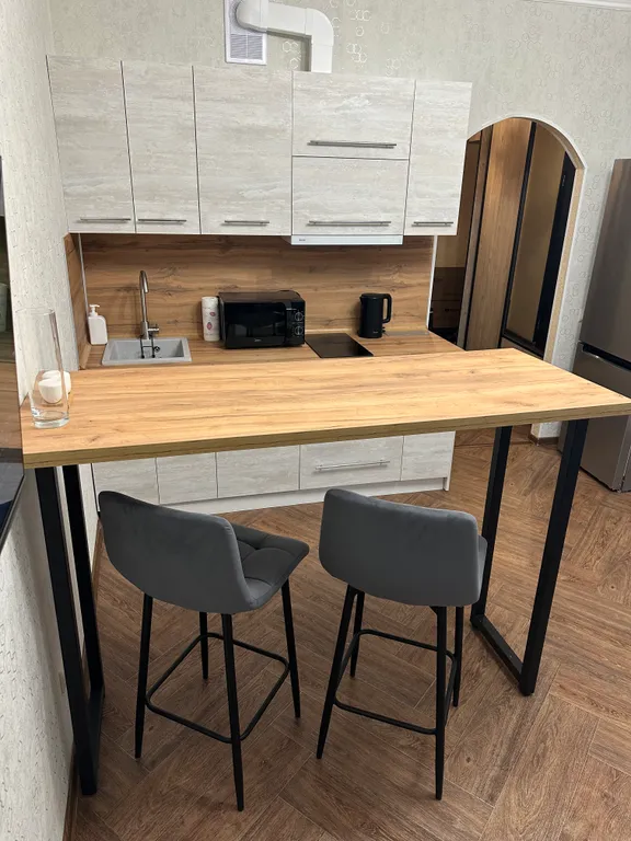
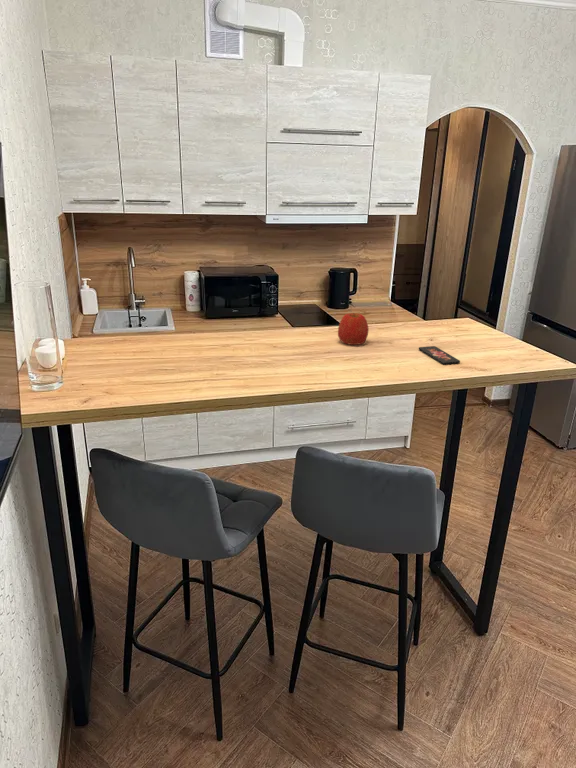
+ apple (353, 327)
+ smartphone (438, 354)
